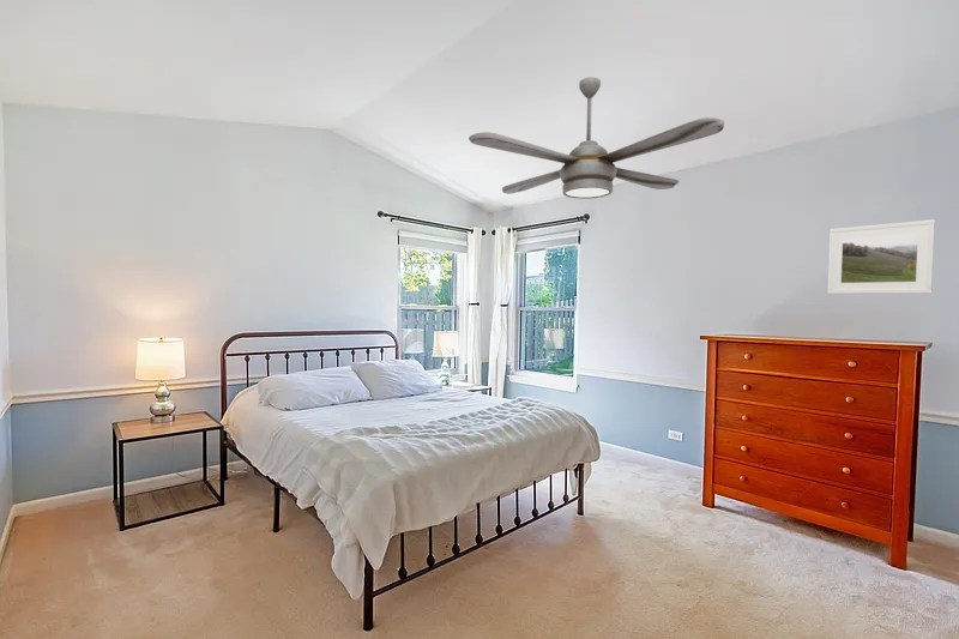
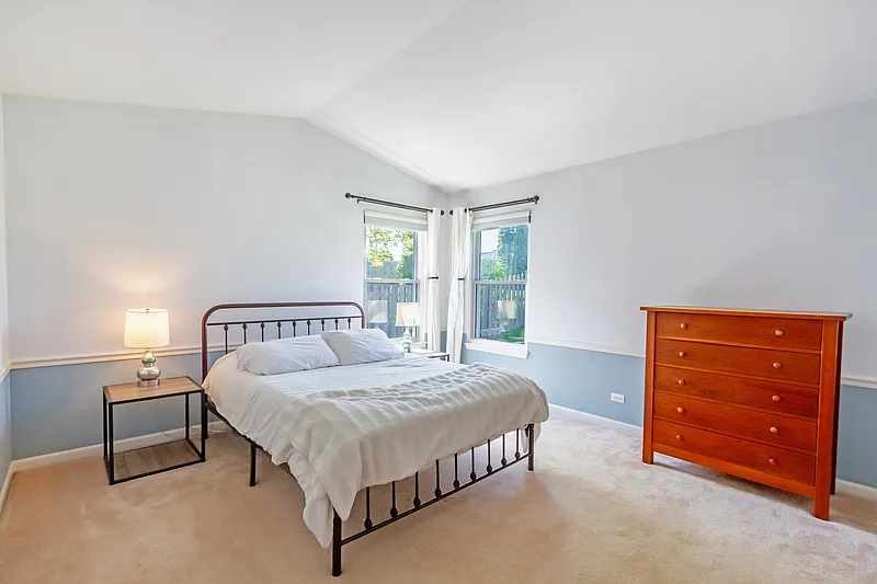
- ceiling fan (589, 138)
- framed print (877, 259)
